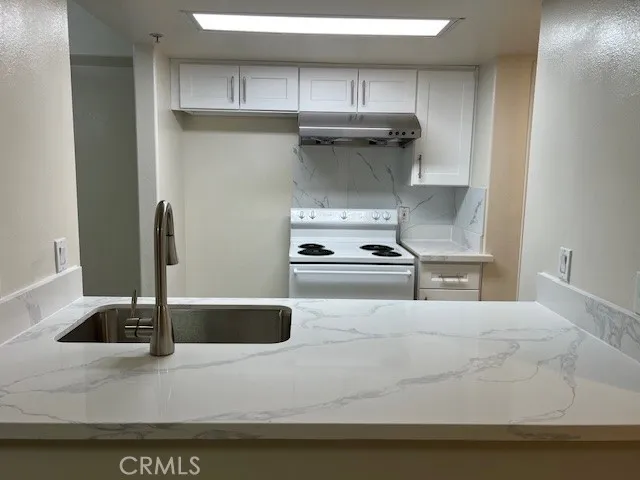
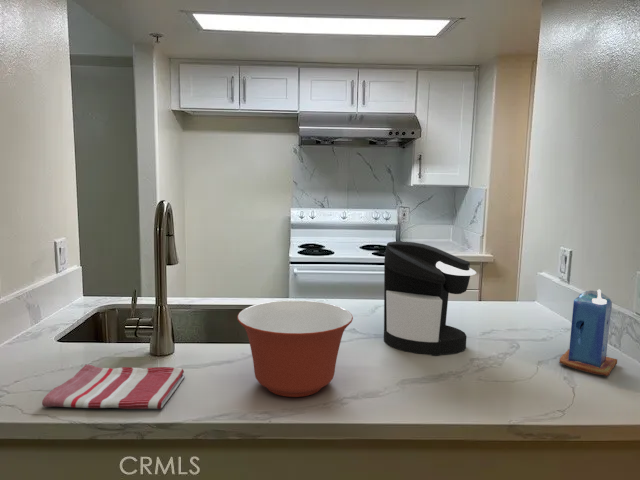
+ candle (592, 326)
+ coffee maker (428, 293)
+ dish towel (119, 385)
+ mixing bowl (294, 349)
